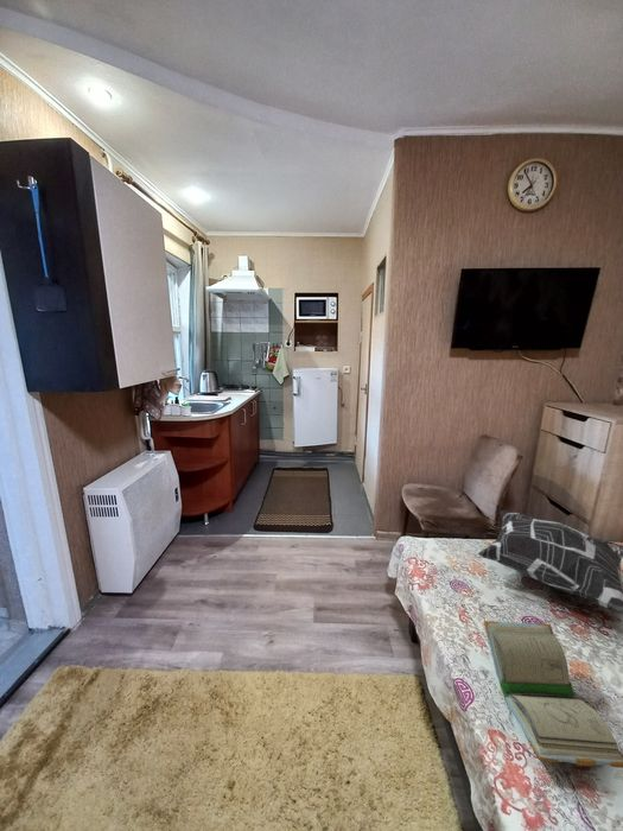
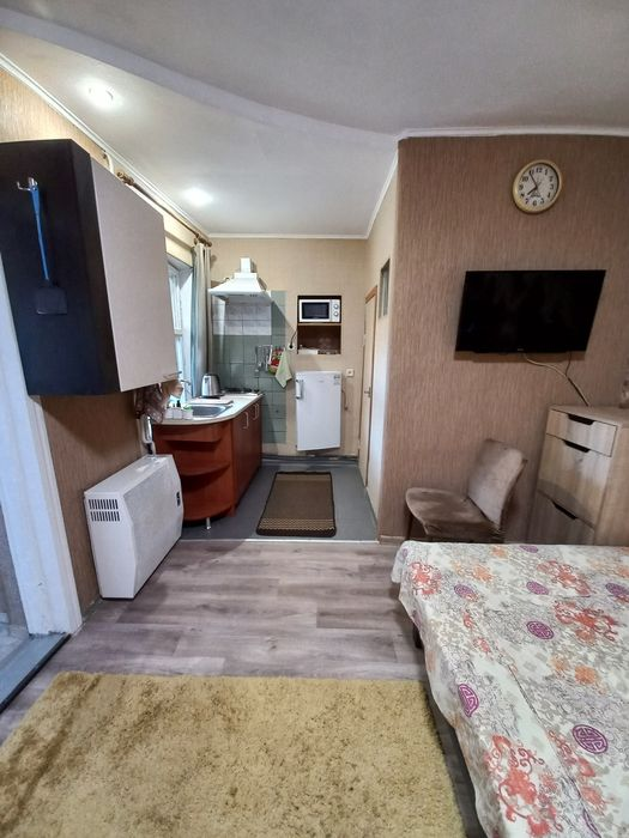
- book (546, 686)
- decorative pillow (557, 551)
